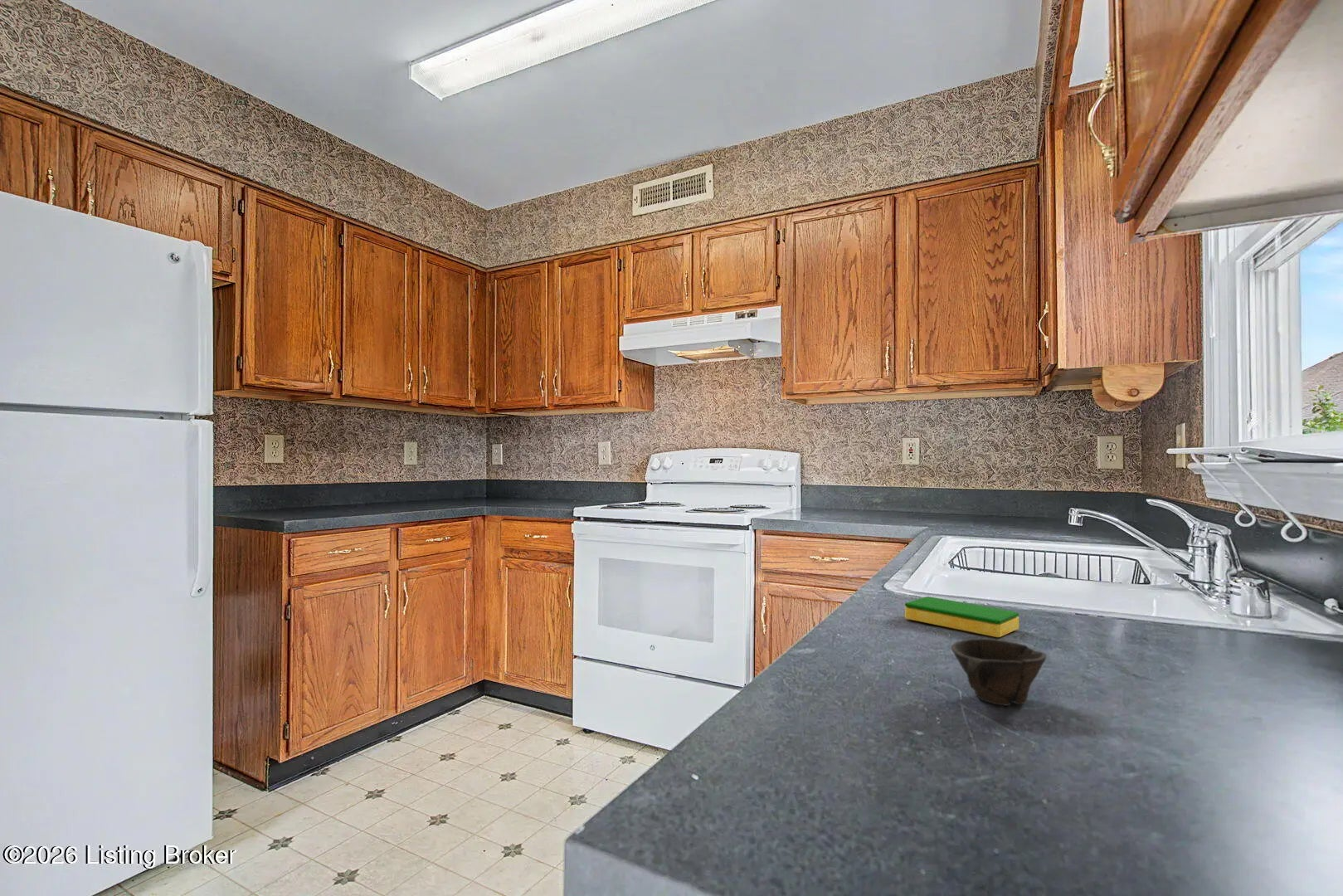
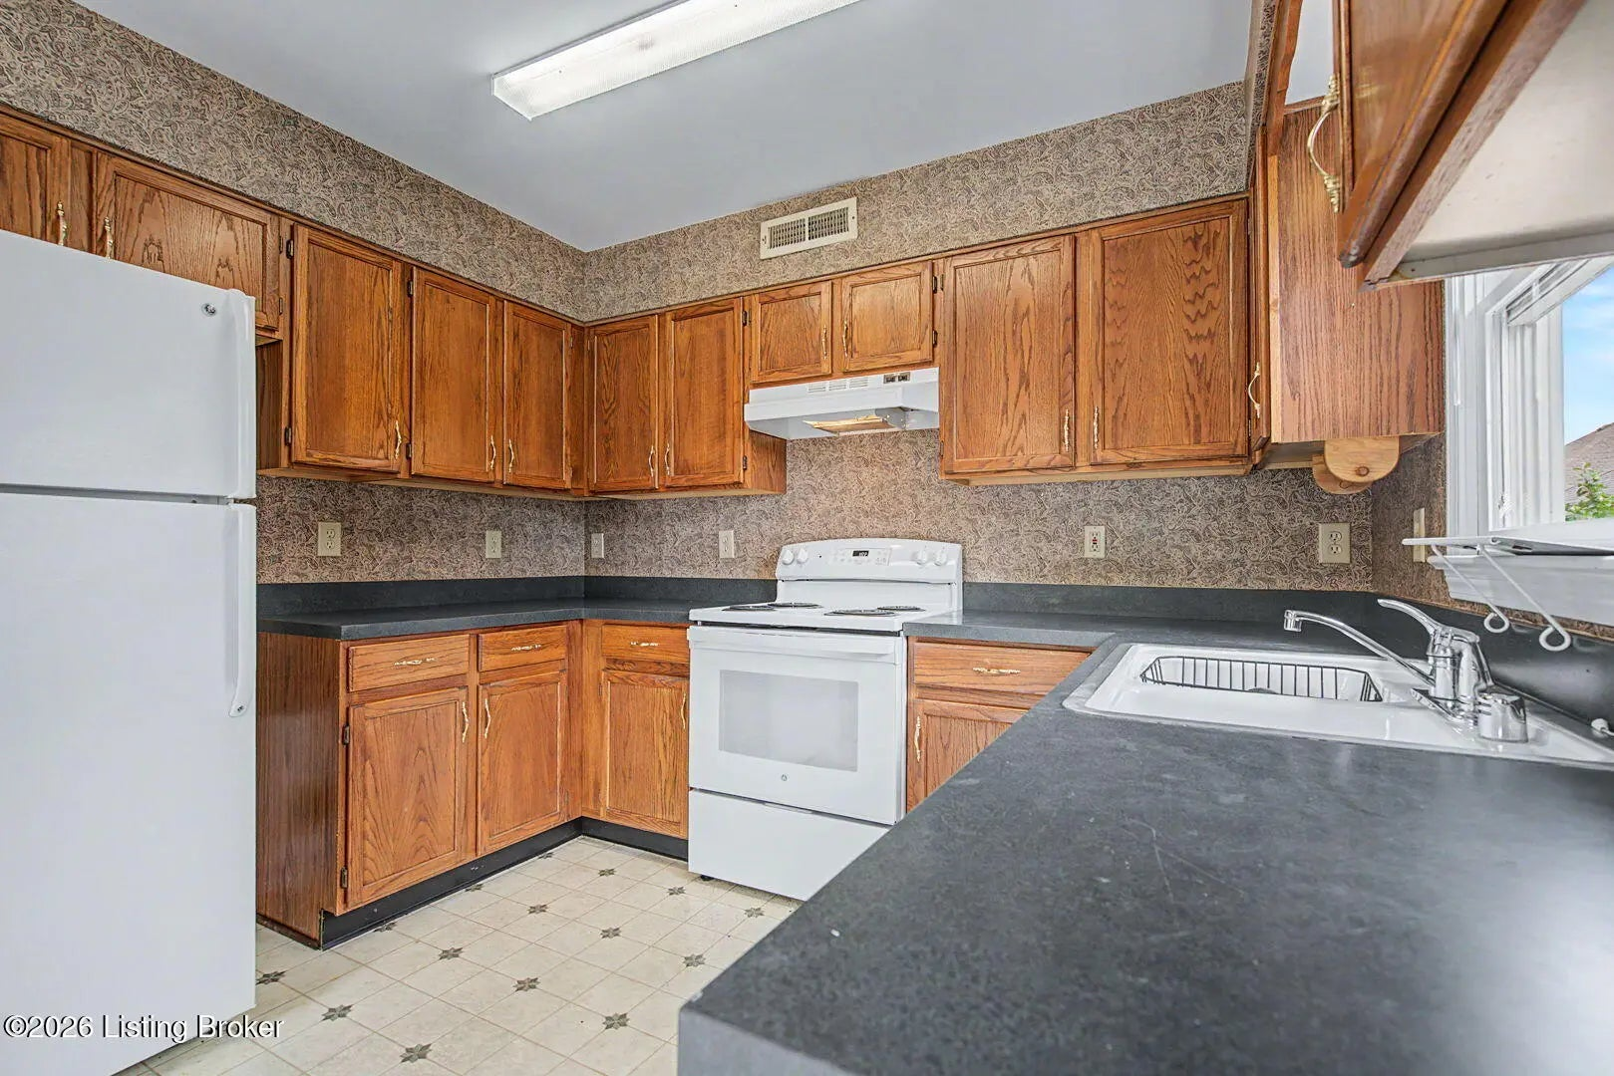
- cup (994, 674)
- dish sponge (960, 615)
